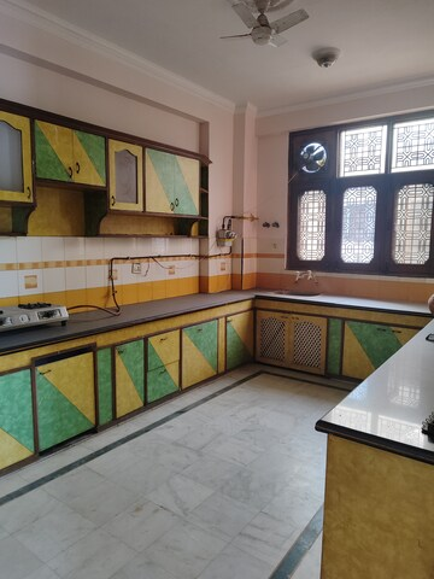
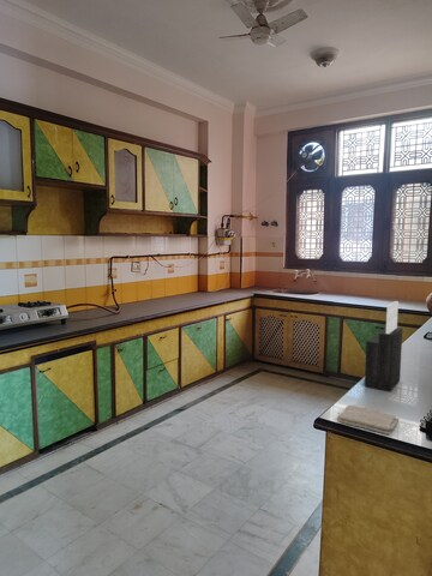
+ knife block (382, 342)
+ washcloth (367, 418)
